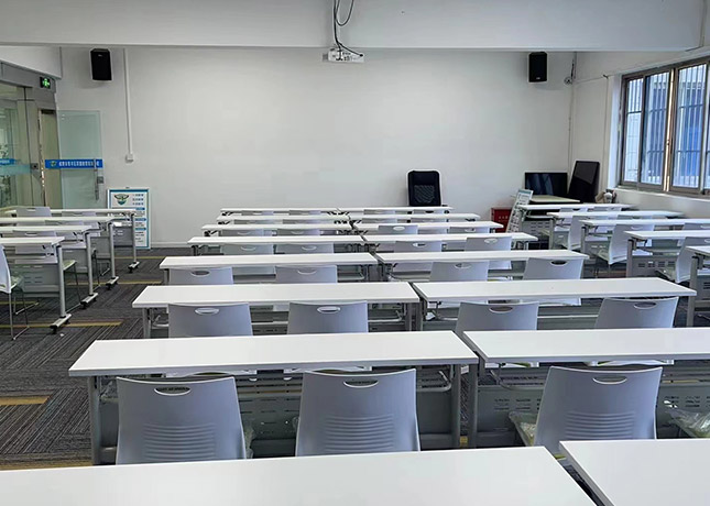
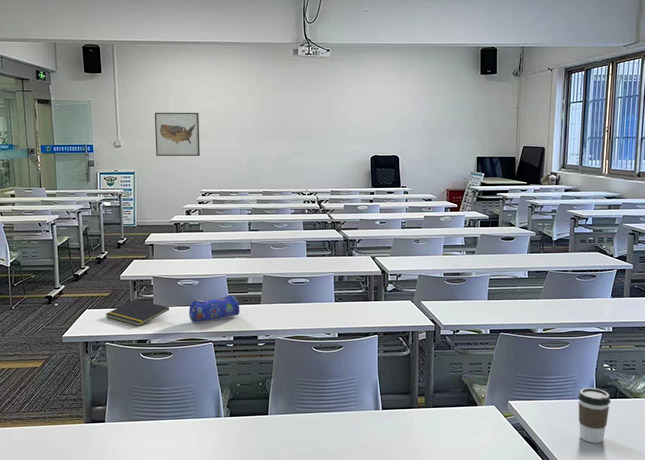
+ wall art (177, 134)
+ pencil case (214, 308)
+ coffee cup (592, 415)
+ notepad (137, 312)
